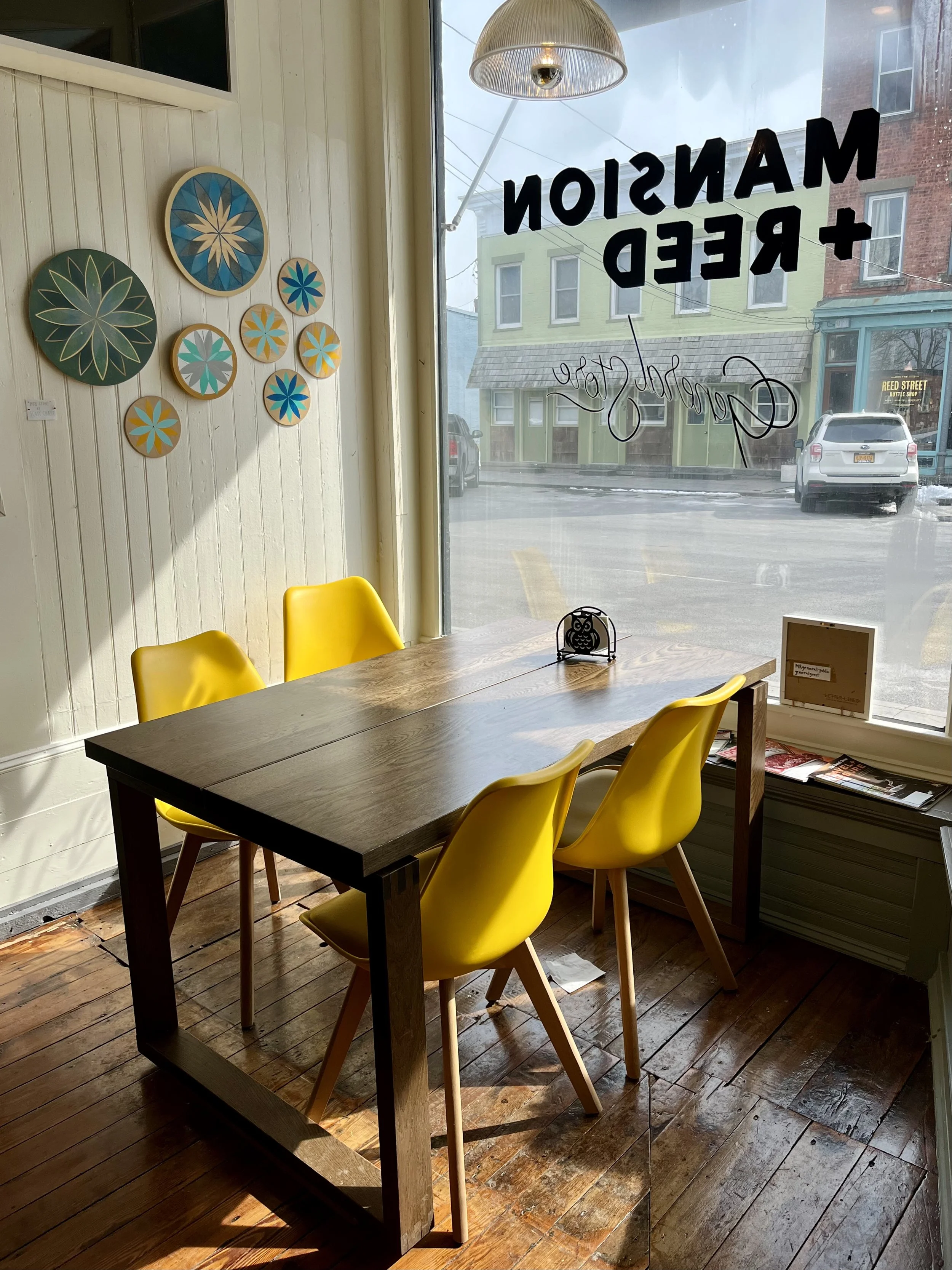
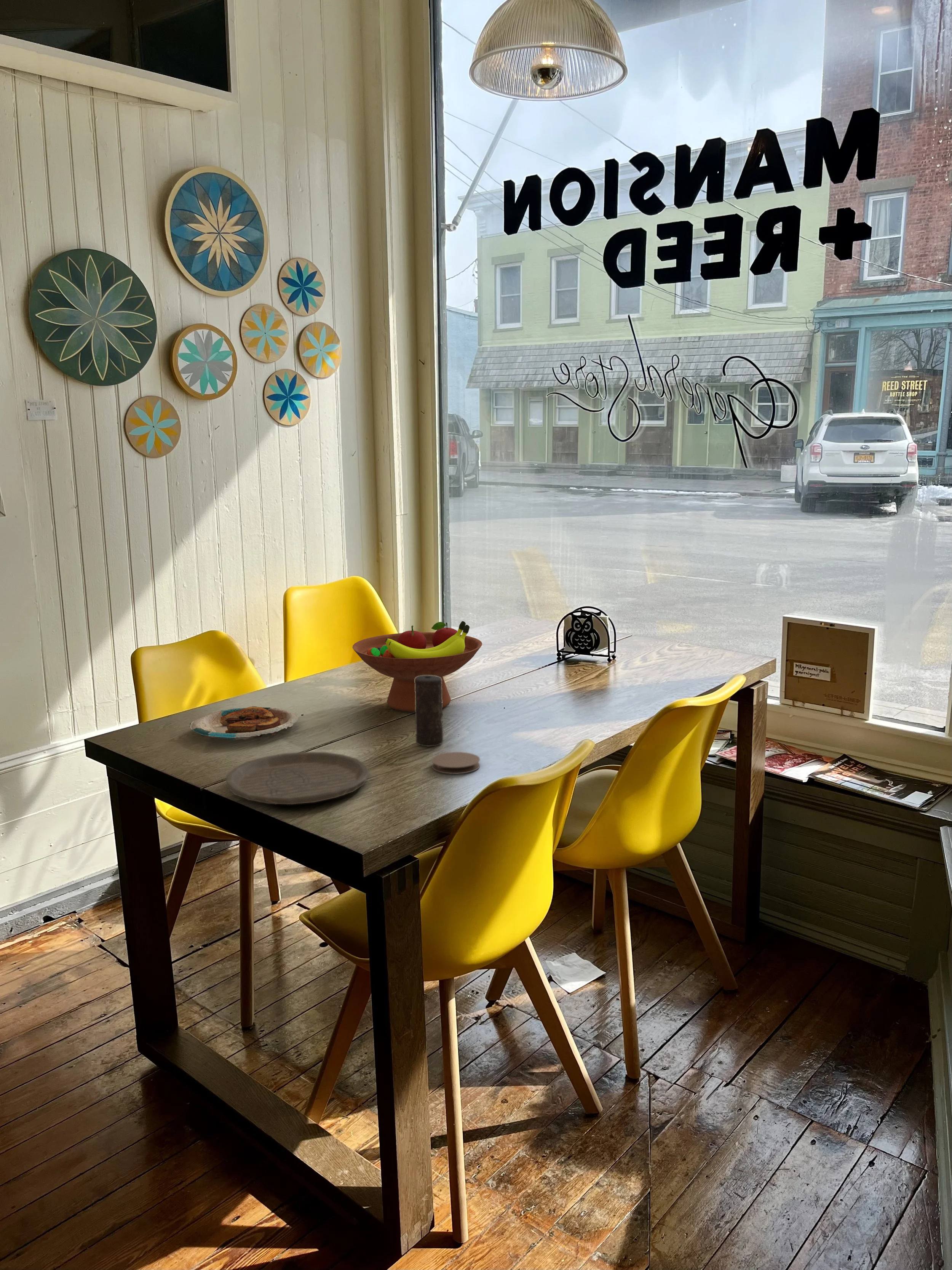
+ plate (298, 778)
+ candle (429, 710)
+ fruit bowl (418, 663)
+ coaster (456, 763)
+ plate (244, 722)
